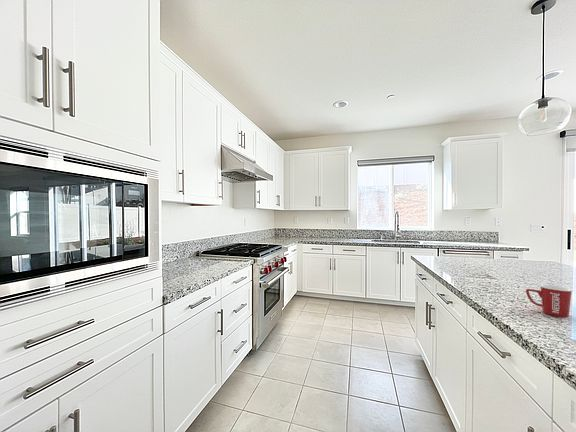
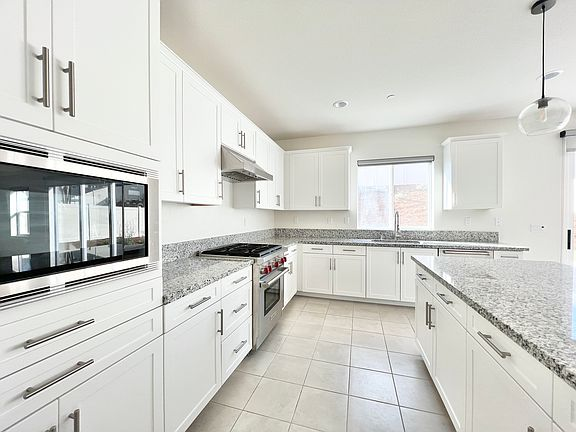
- mug (547, 299)
